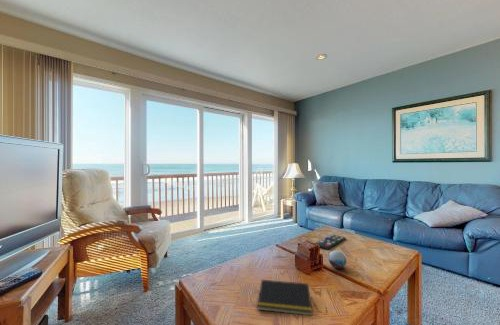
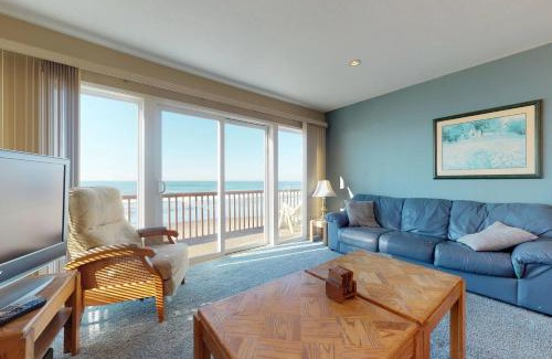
- notepad (284, 295)
- remote control (330, 240)
- decorative orb (337, 259)
